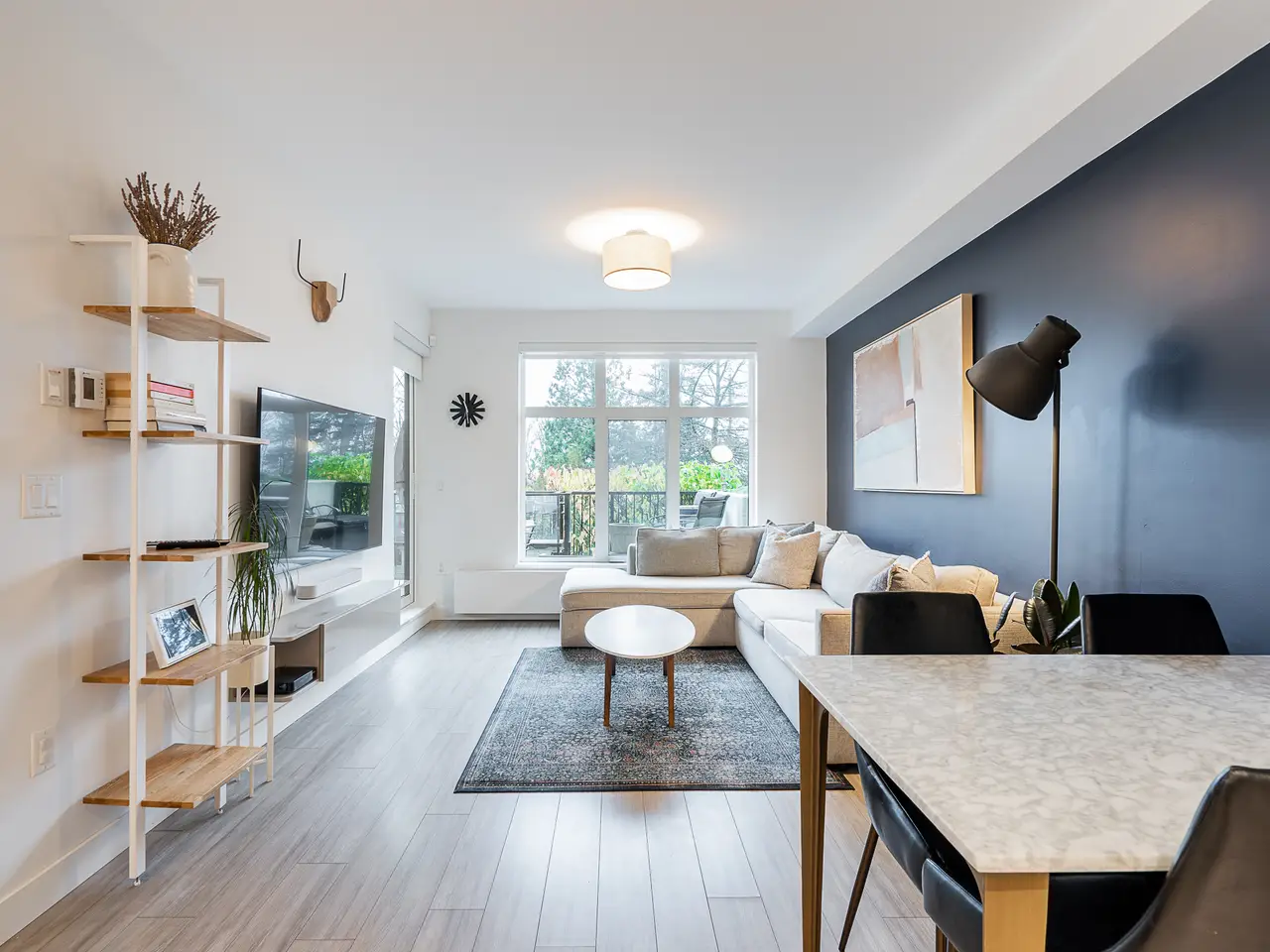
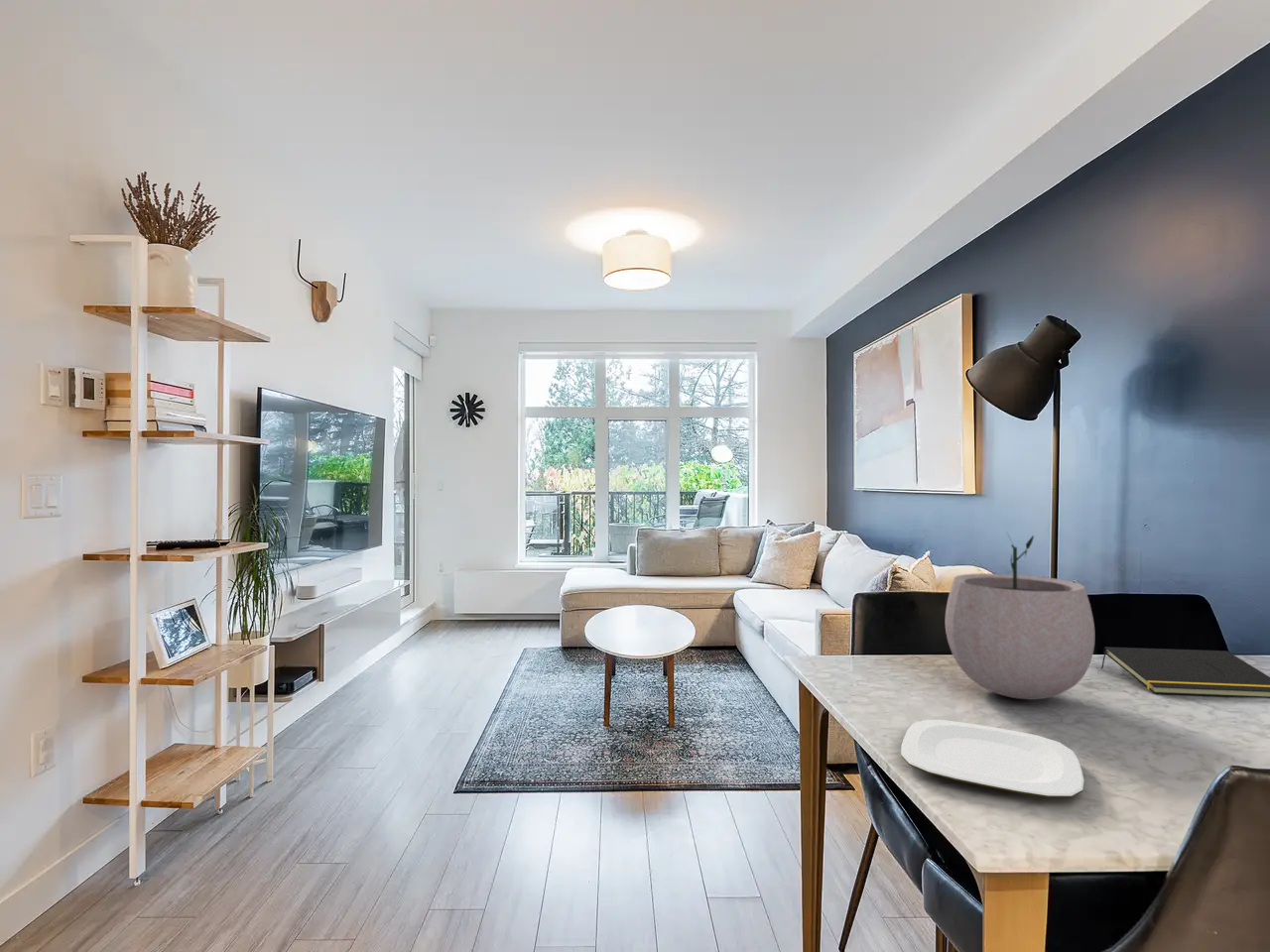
+ notepad (1192, 670)
+ plant pot (1016, 613)
+ plate (987, 757)
